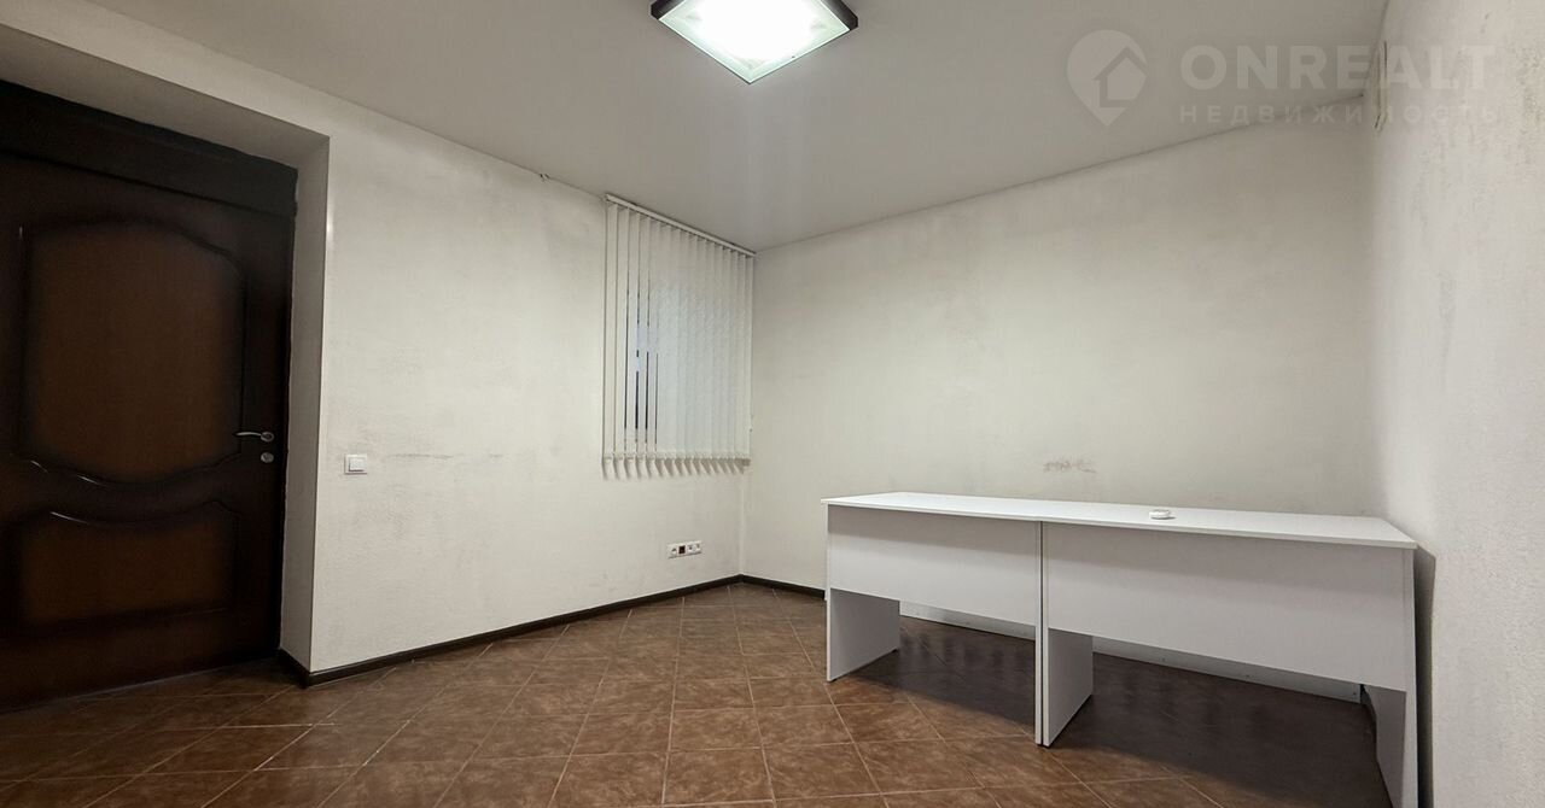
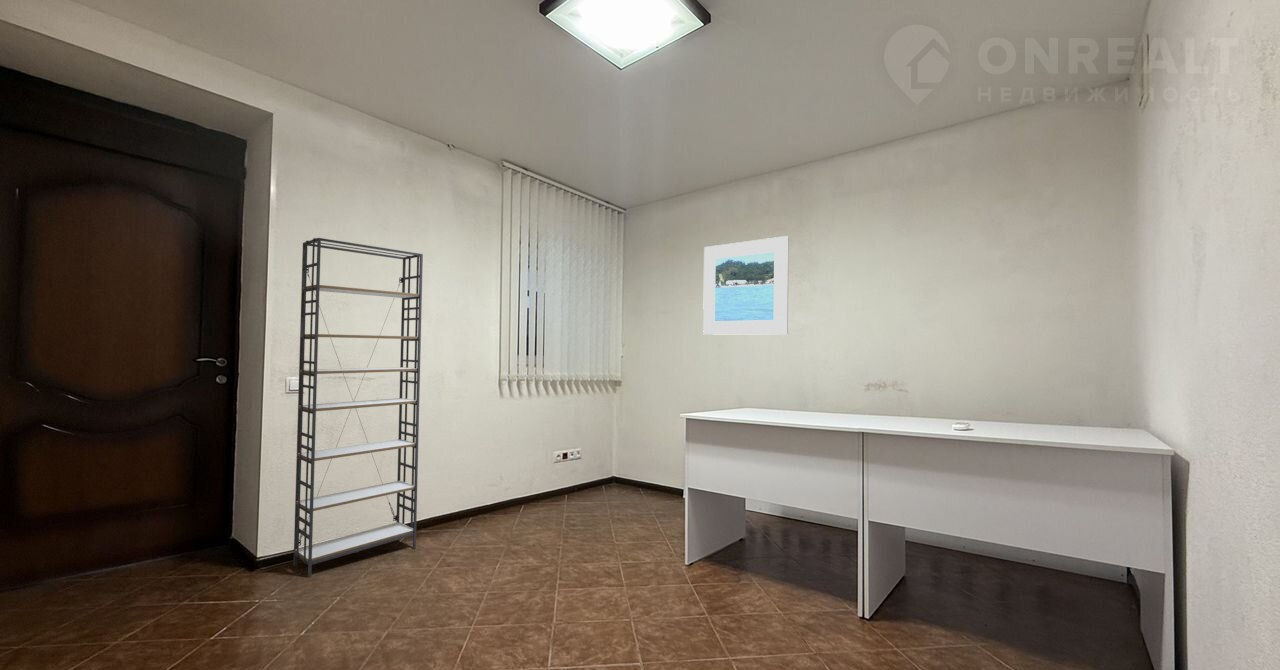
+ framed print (743, 288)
+ shelving unit (361, 401)
